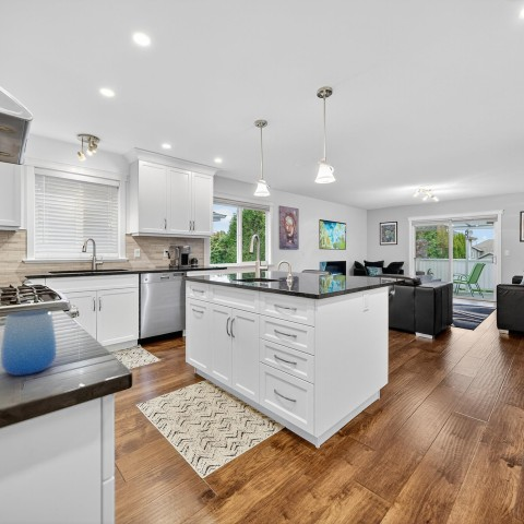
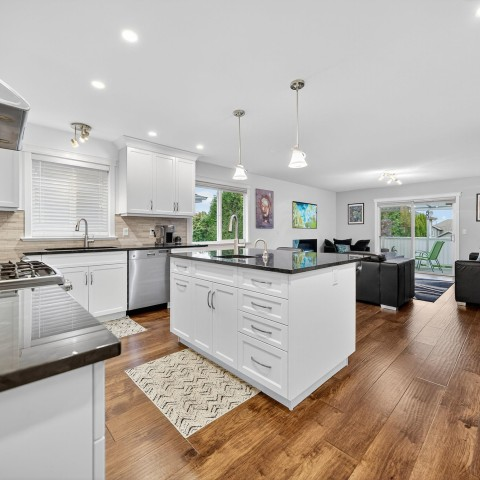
- cup (29, 341)
